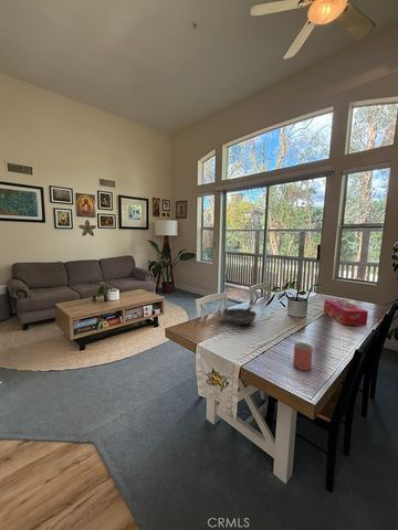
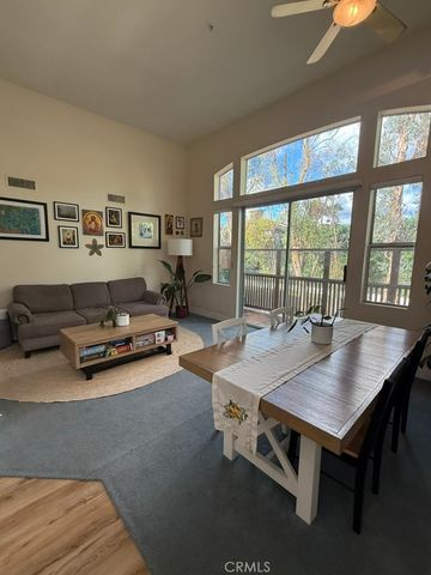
- bowl (239, 316)
- tissue box (344, 311)
- mug (304, 354)
